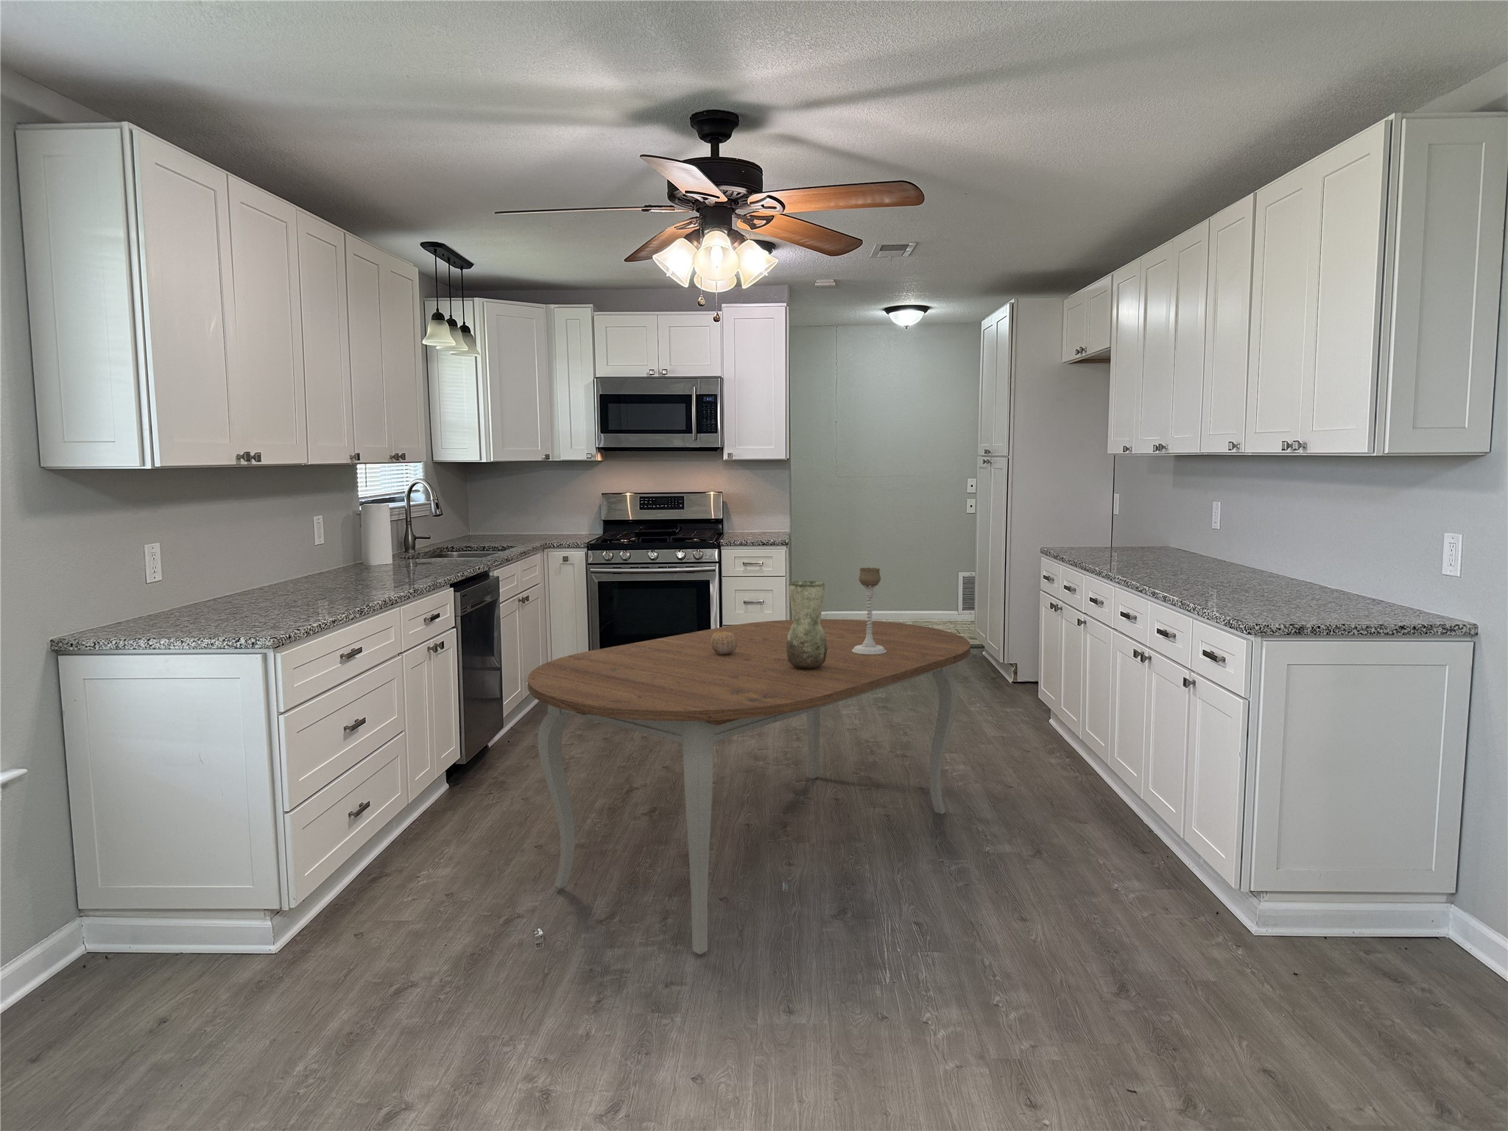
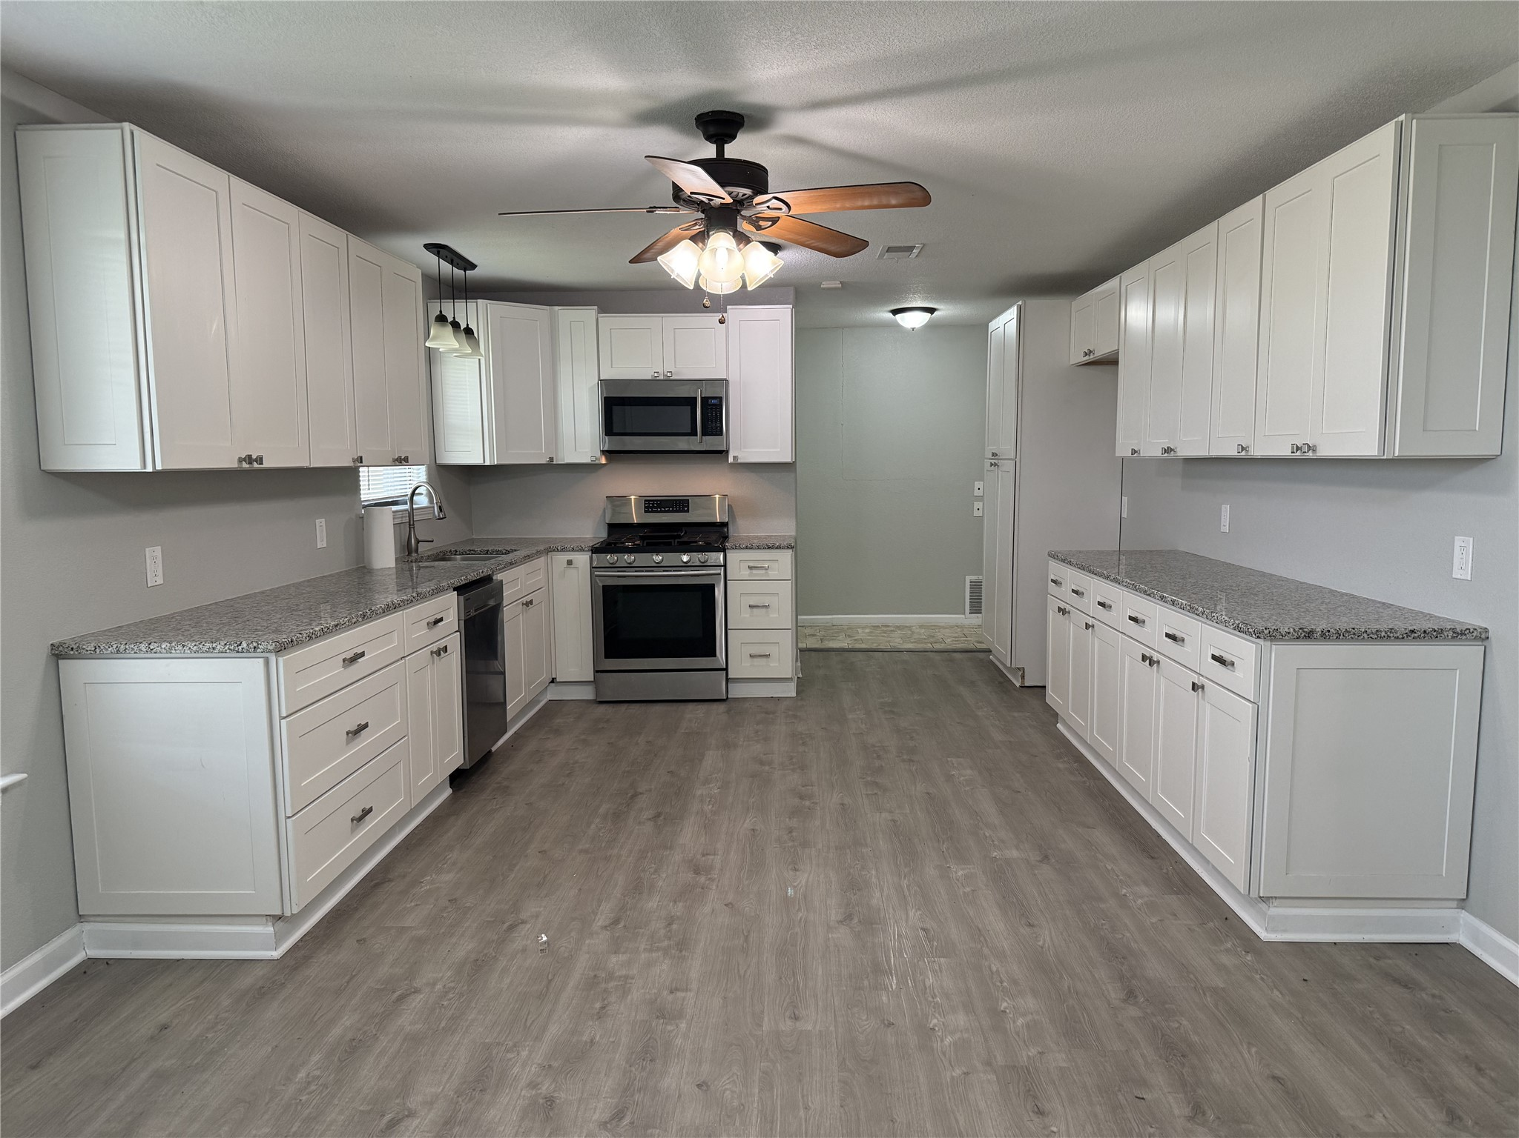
- fruit (723, 642)
- candle holder (869, 609)
- dining table (760, 727)
- vase (806, 625)
